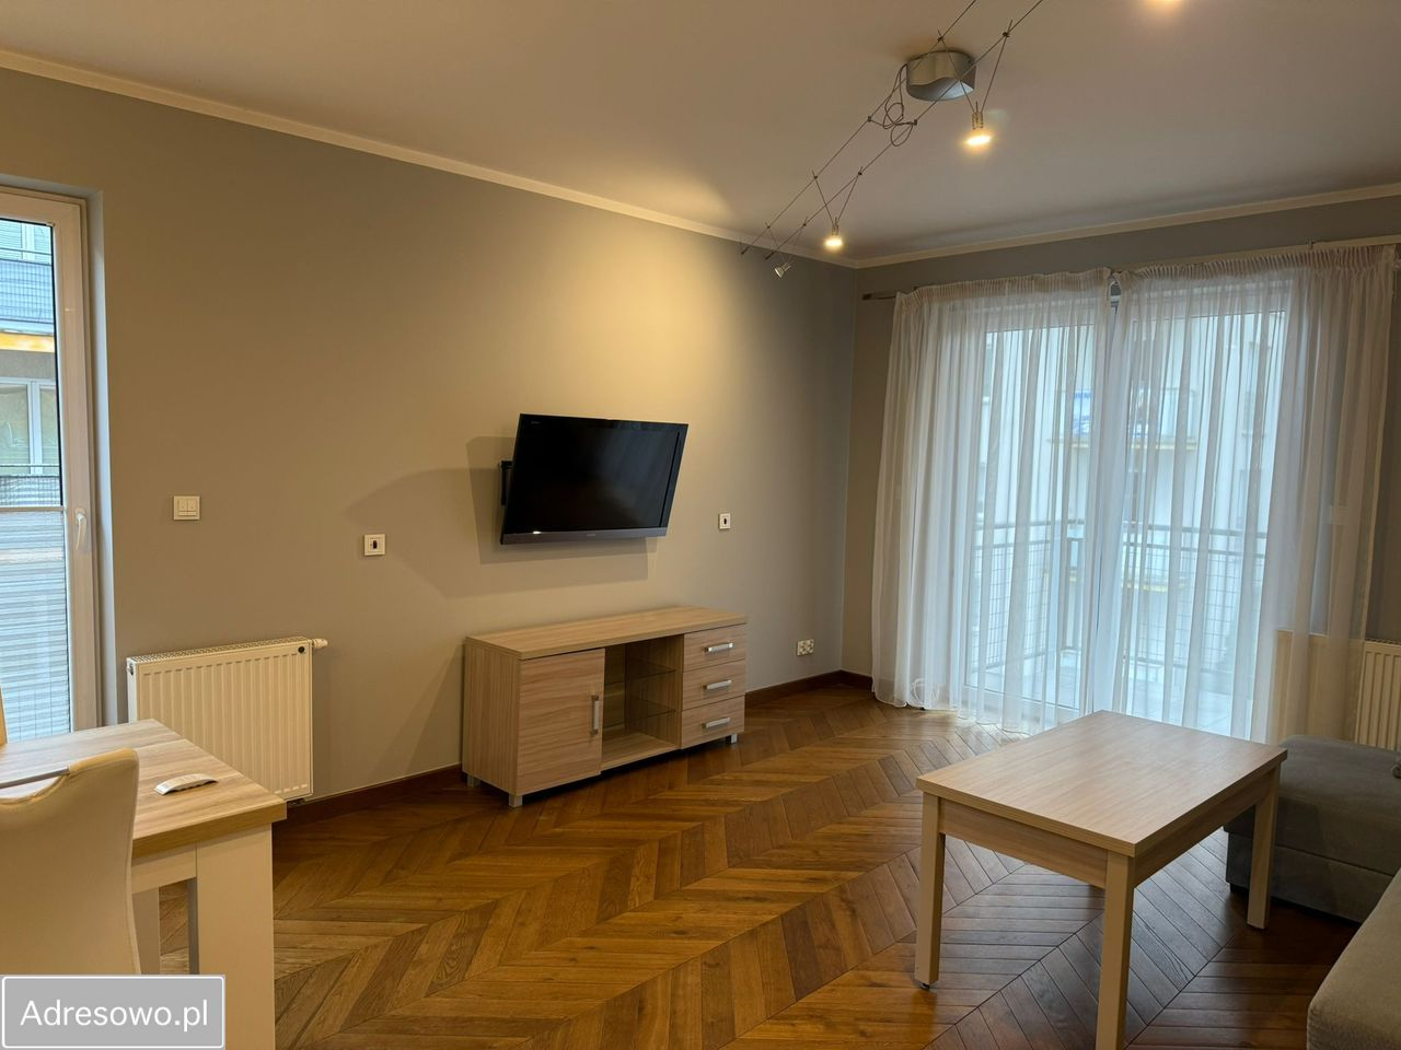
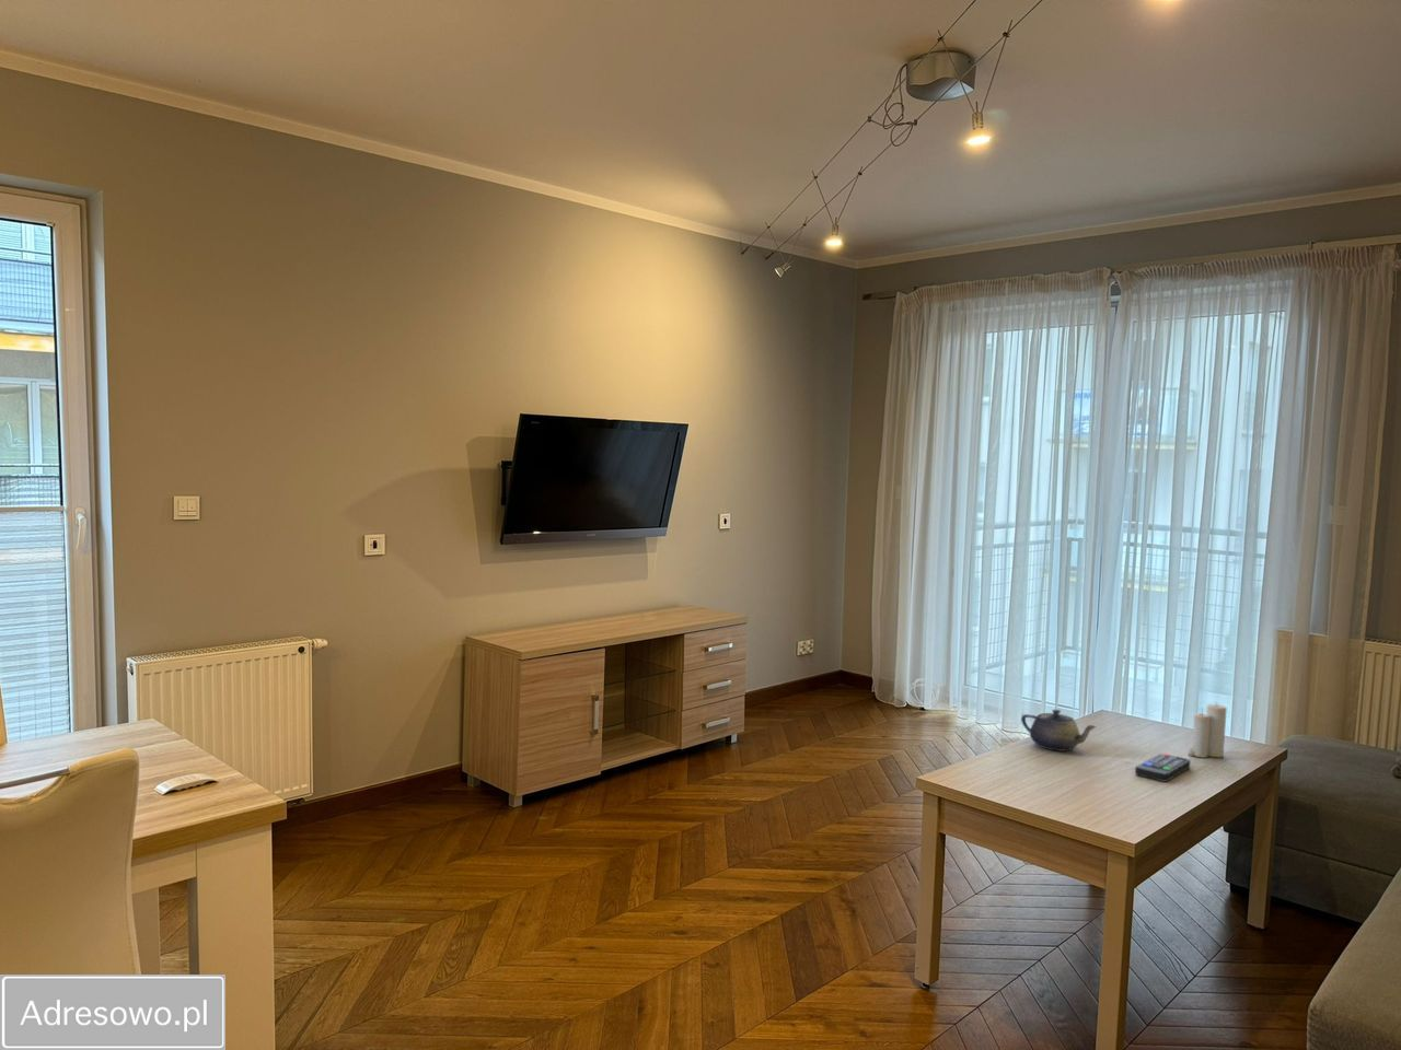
+ remote control (1163, 765)
+ teapot (1057, 728)
+ candle (1208, 726)
